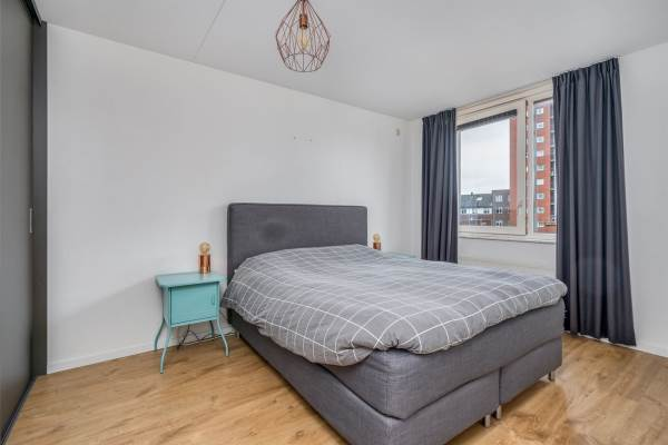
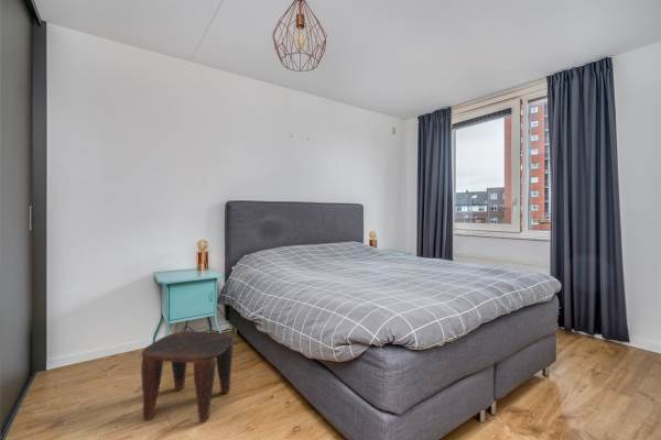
+ stool (185, 372)
